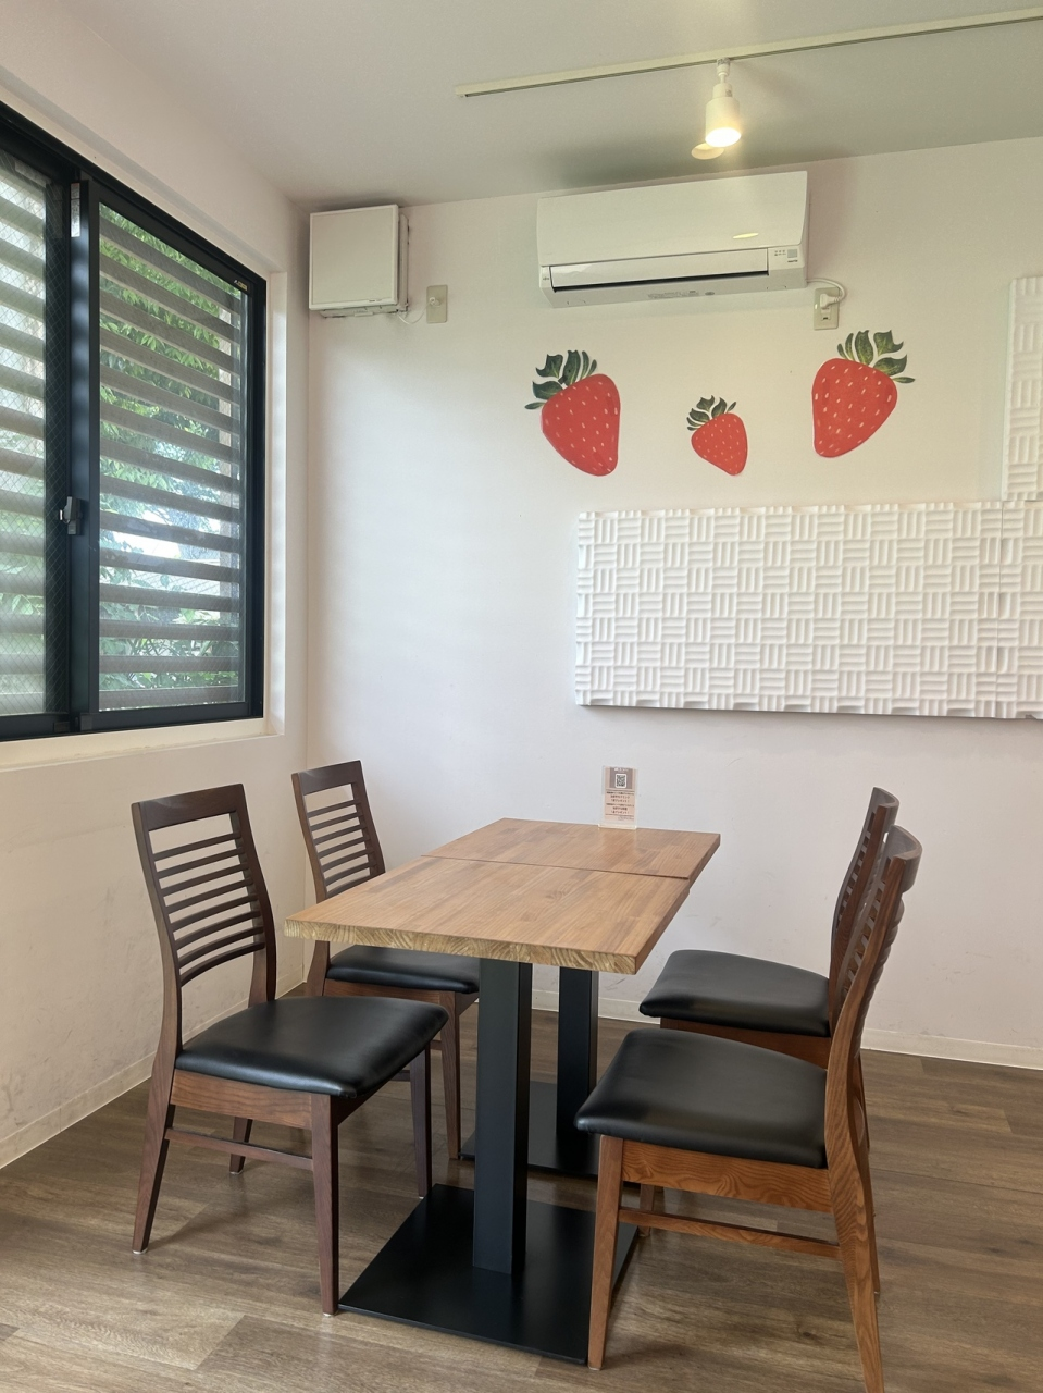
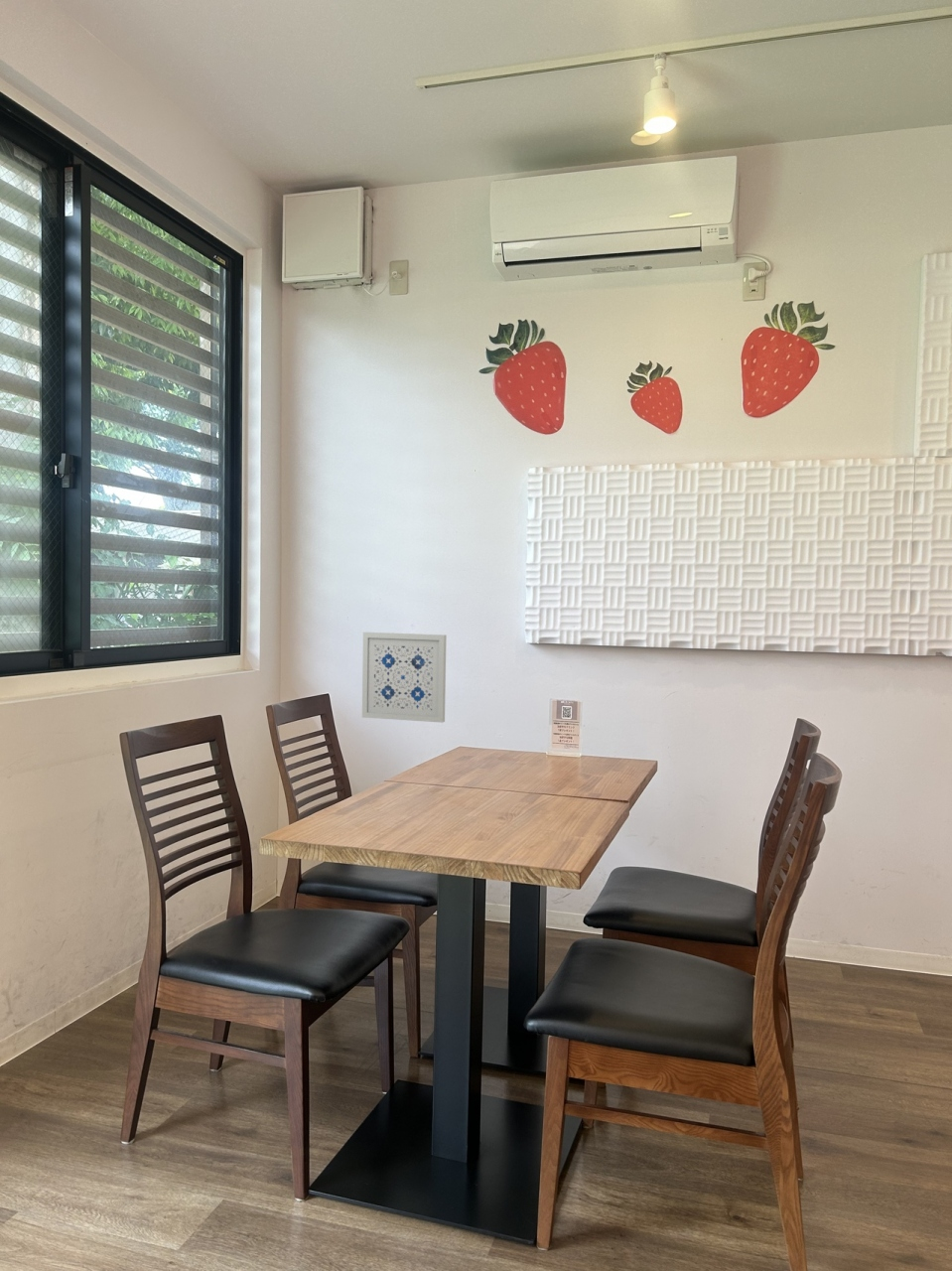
+ wall art (403, 676)
